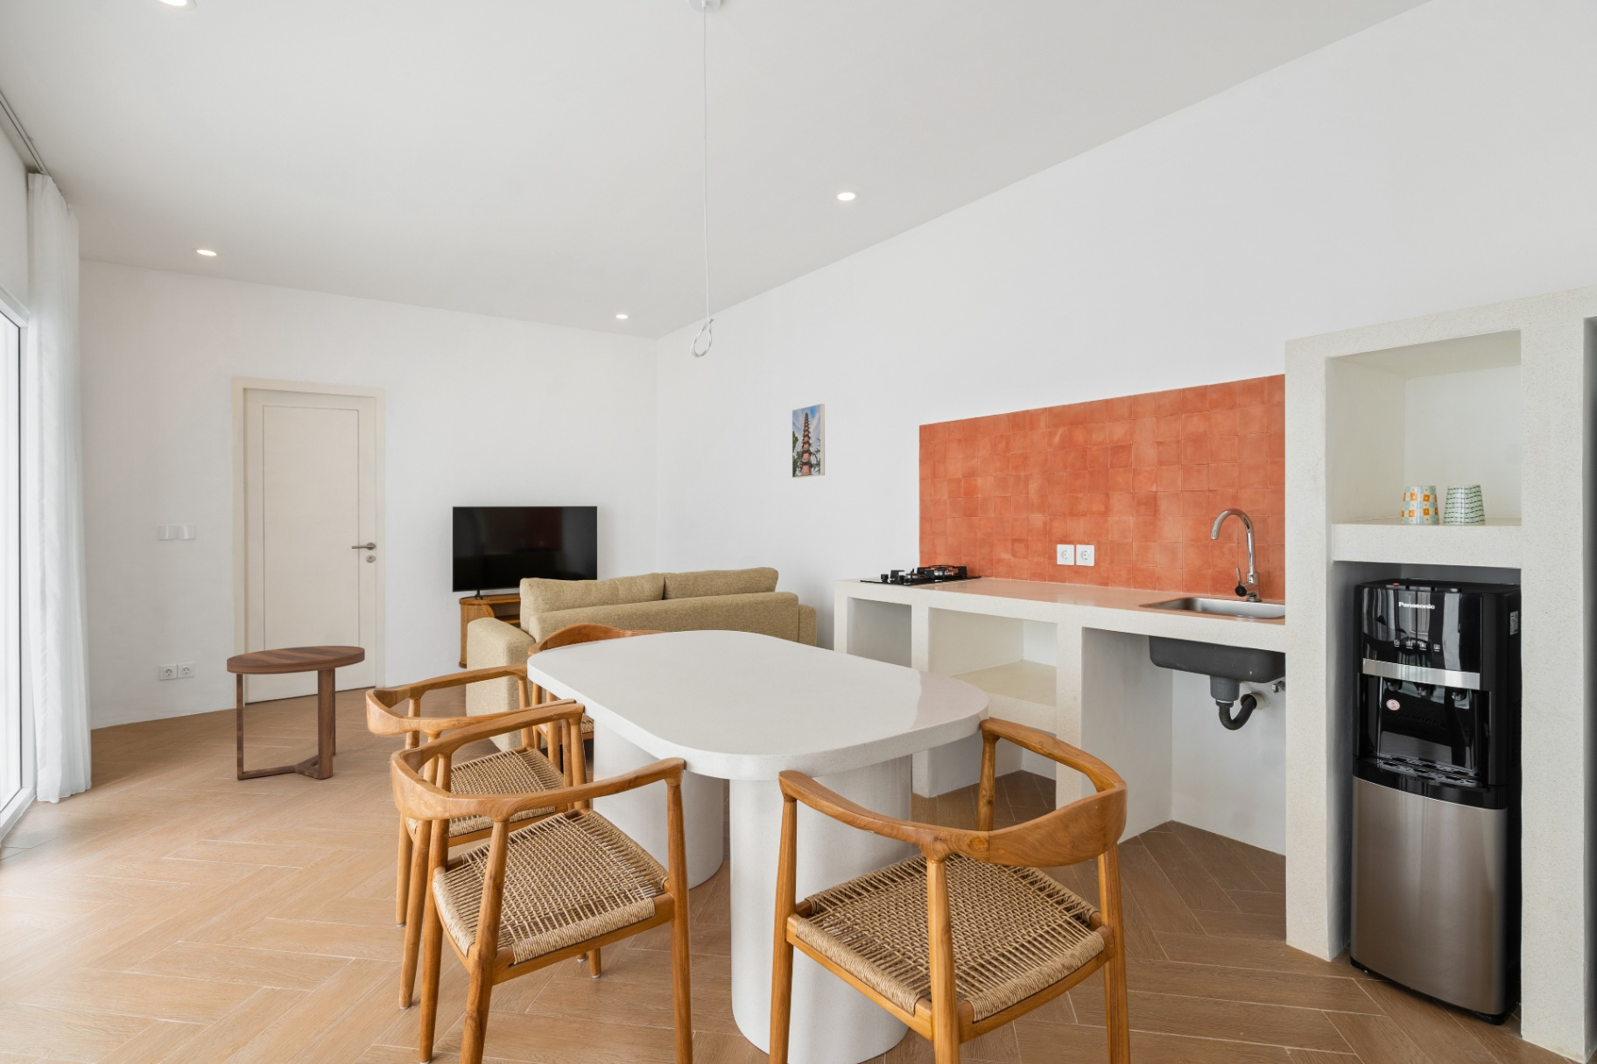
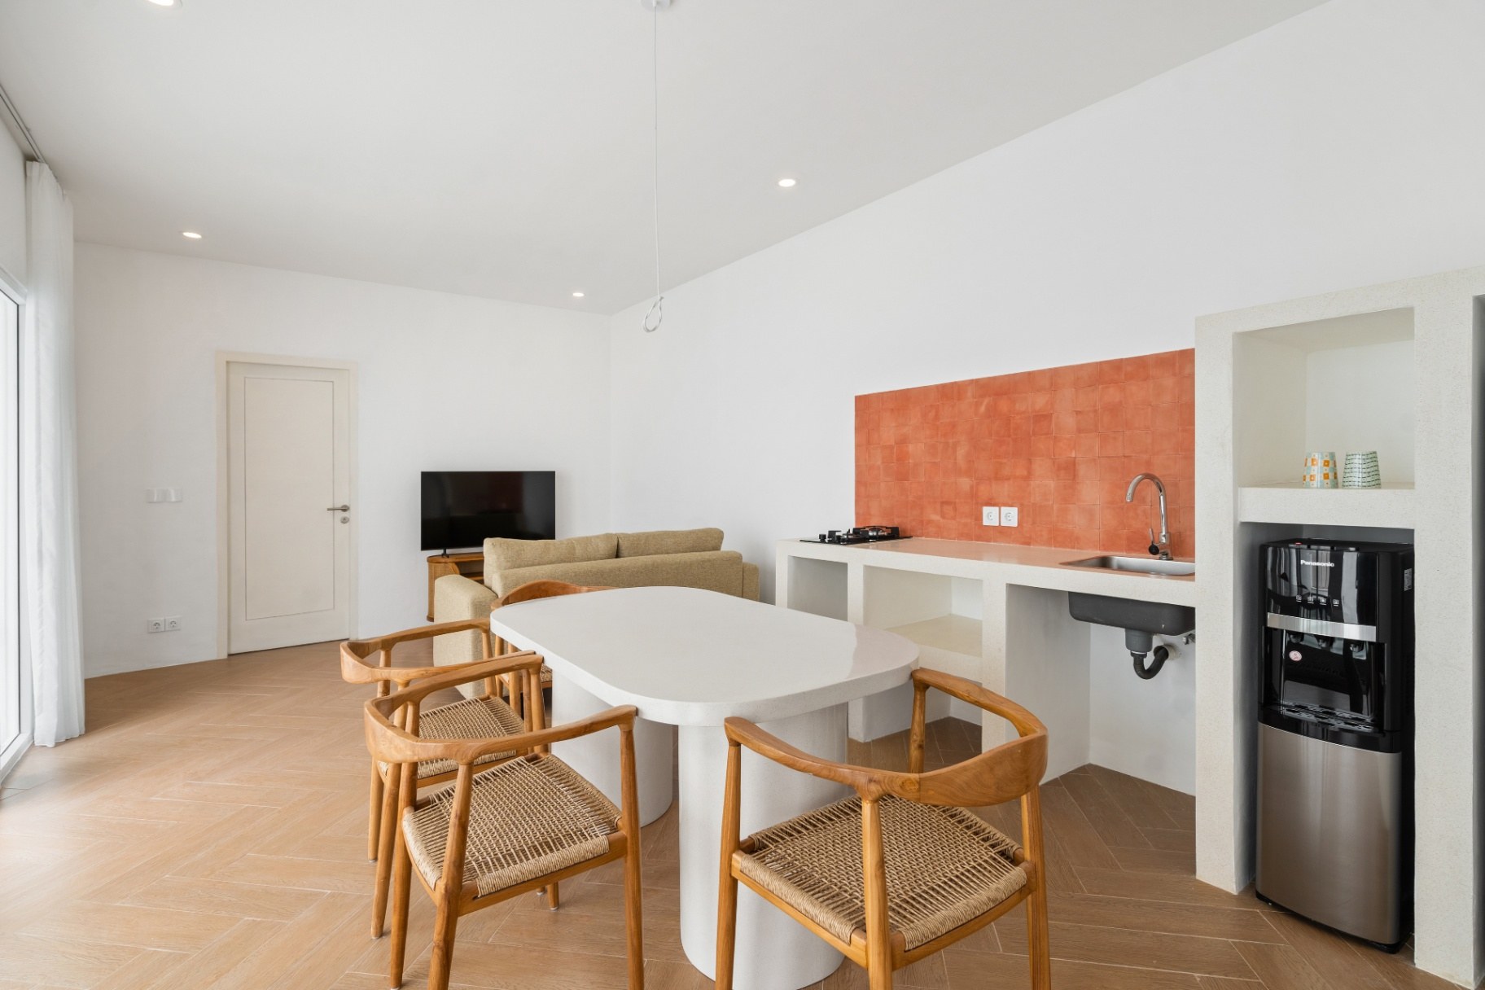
- side table (317, 711)
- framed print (807, 441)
